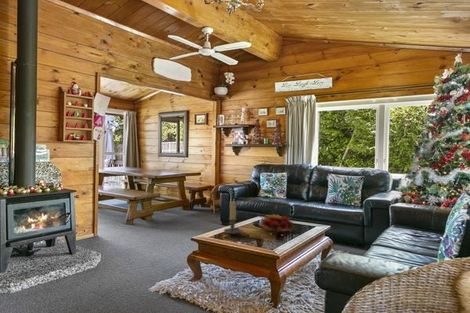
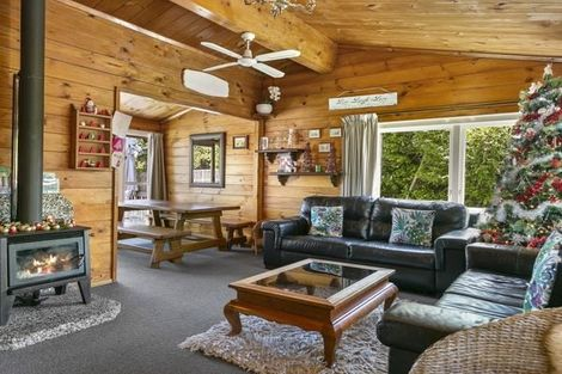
- fruit basket (276, 223)
- candle holder (233, 217)
